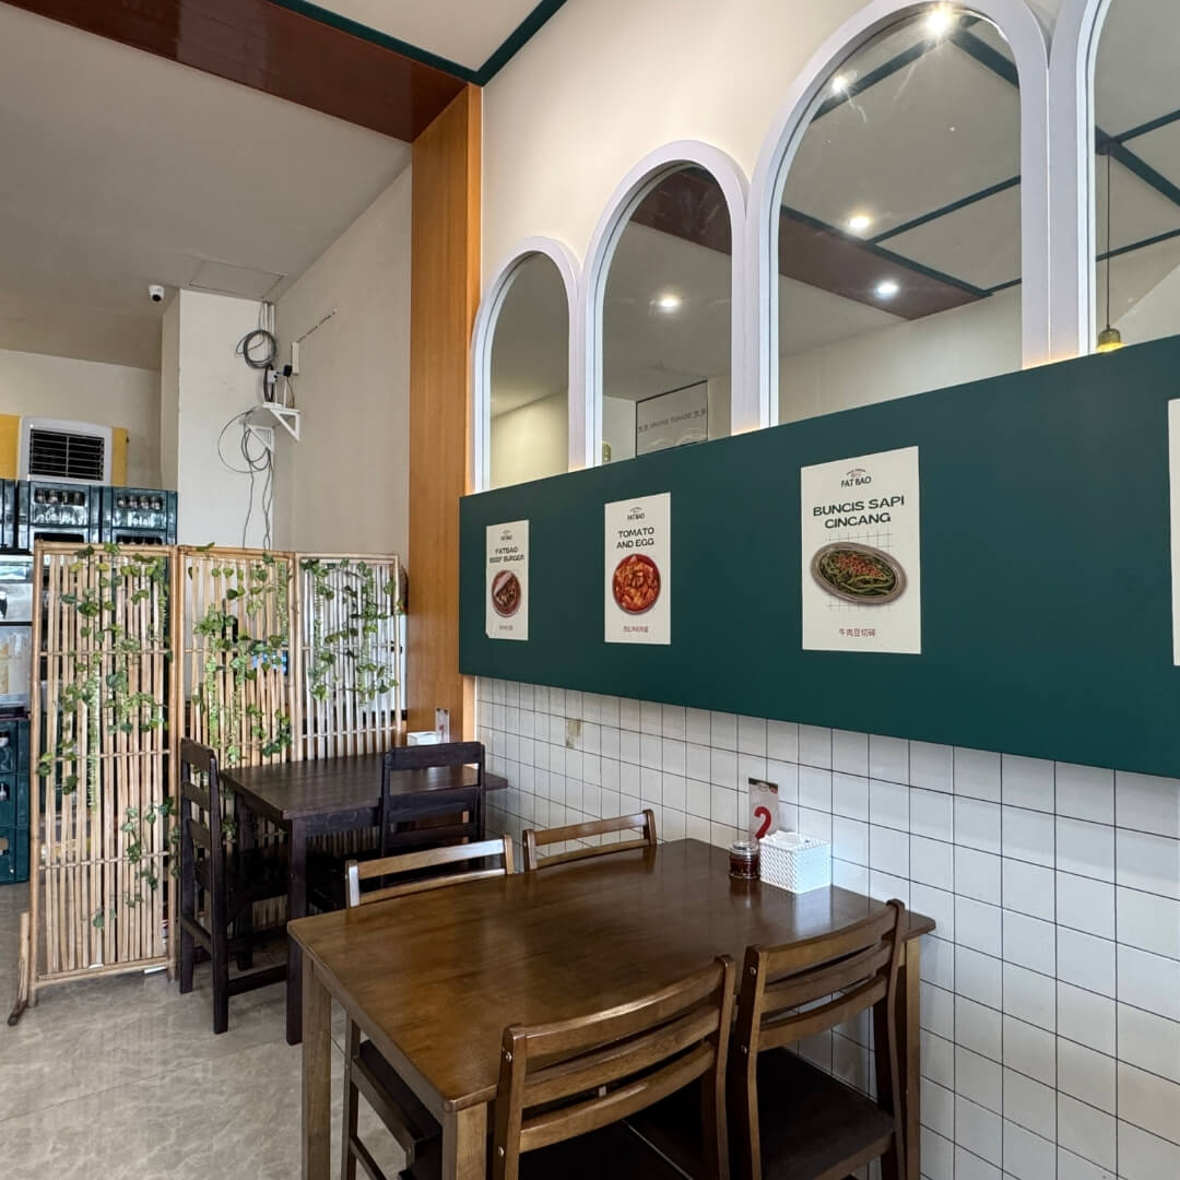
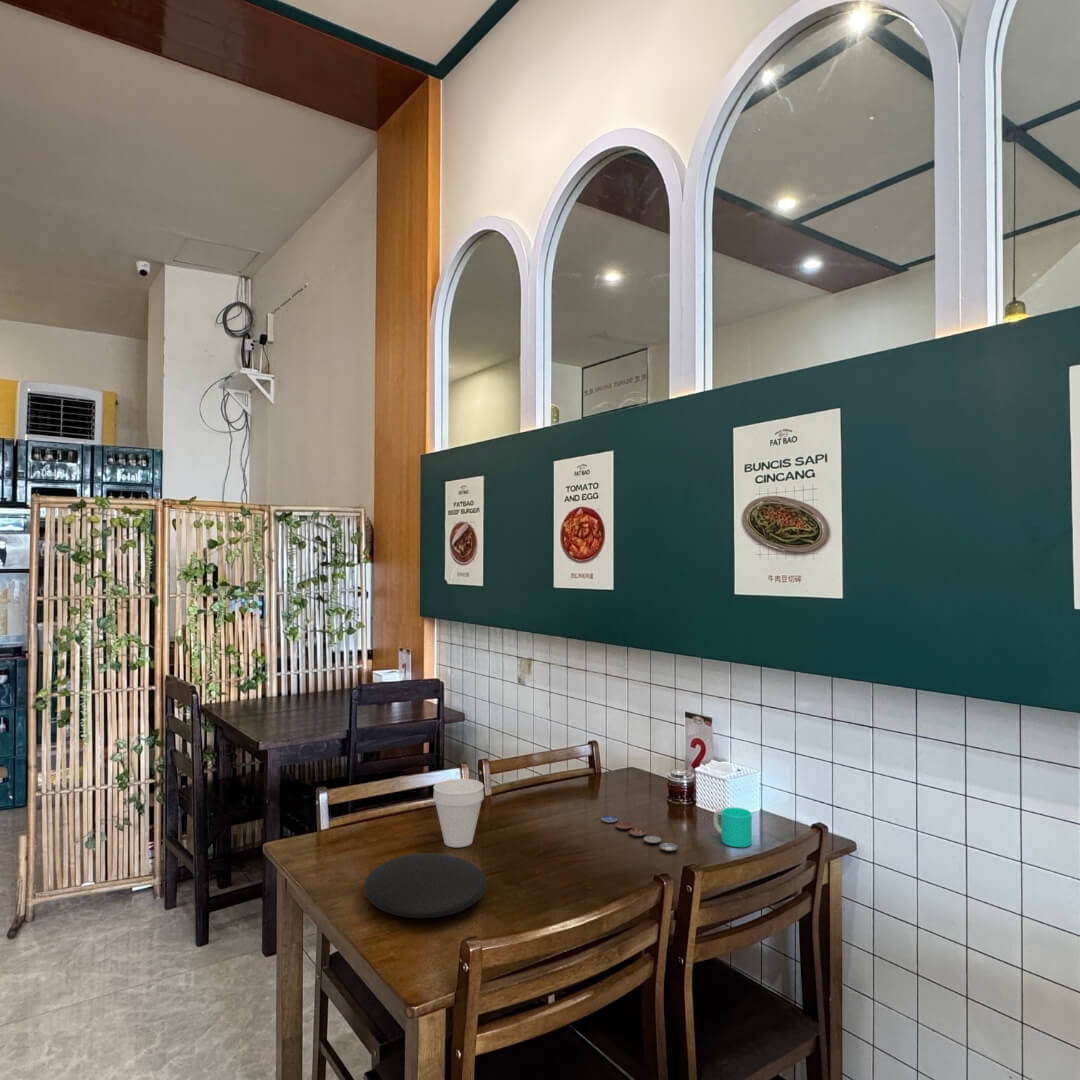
+ cup (731, 825)
+ plate (425, 882)
+ cup (458, 813)
+ plate (637, 833)
